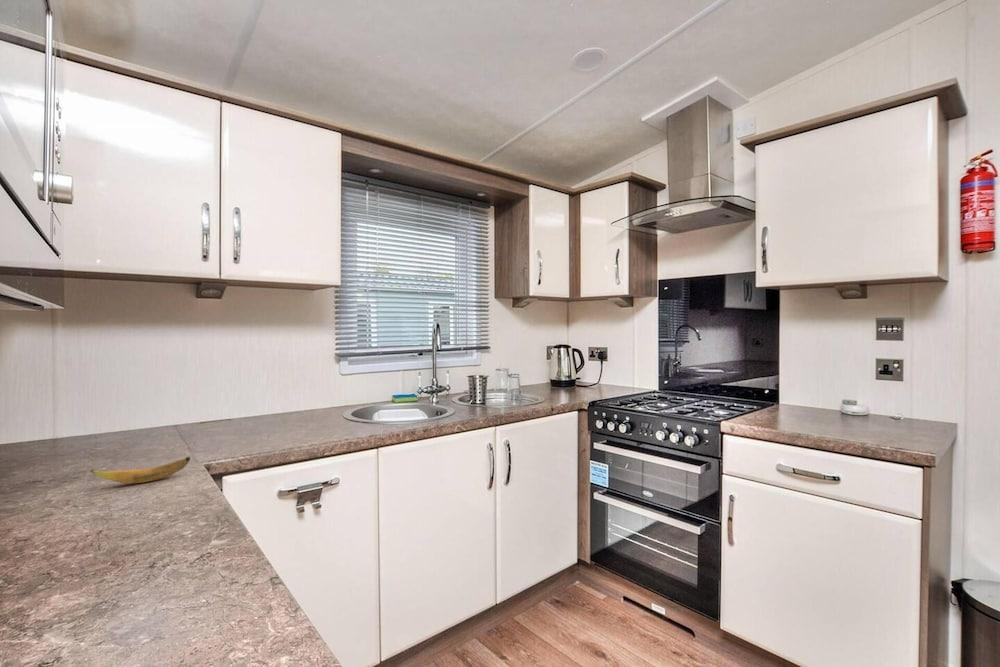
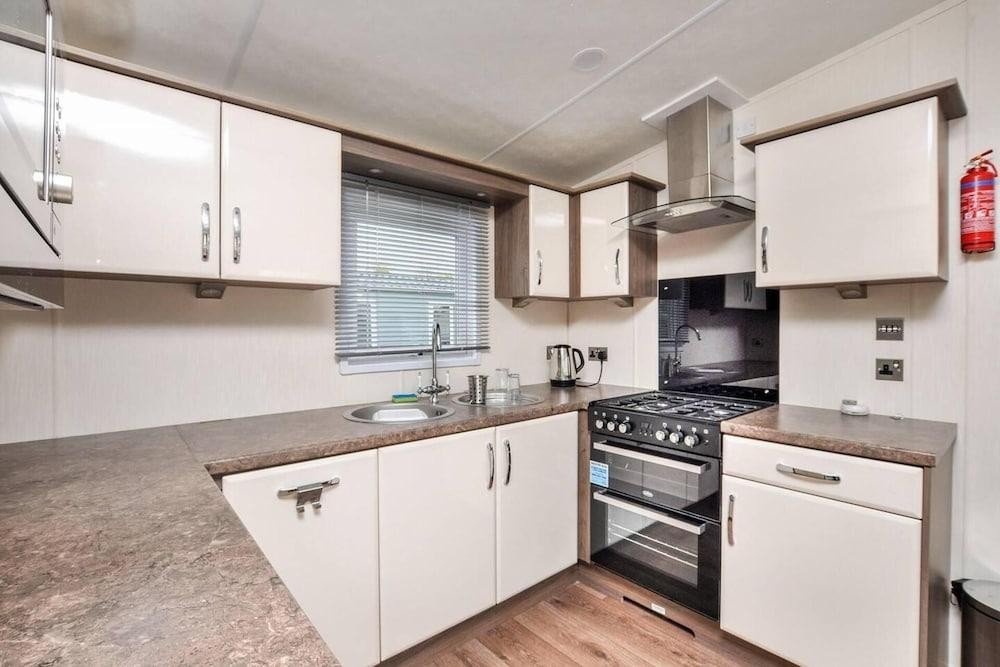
- banana (143, 471)
